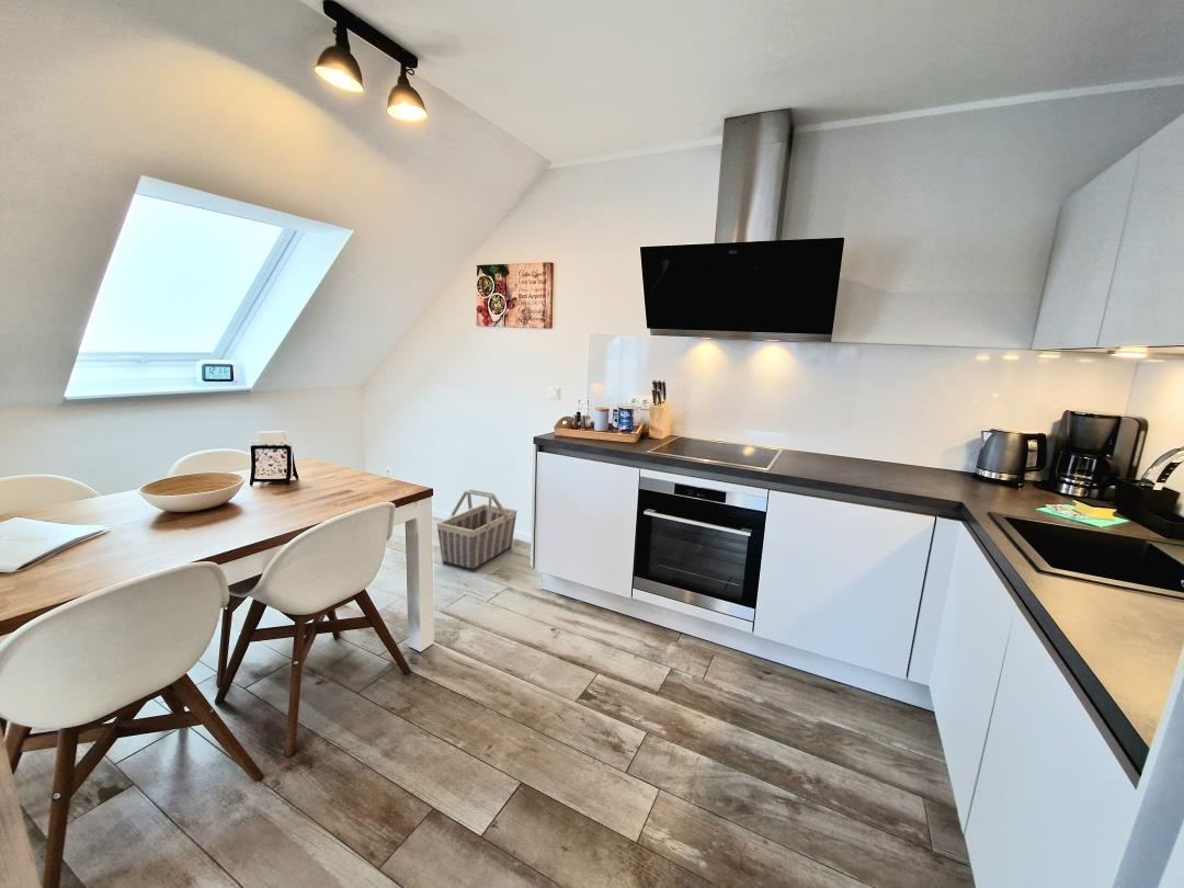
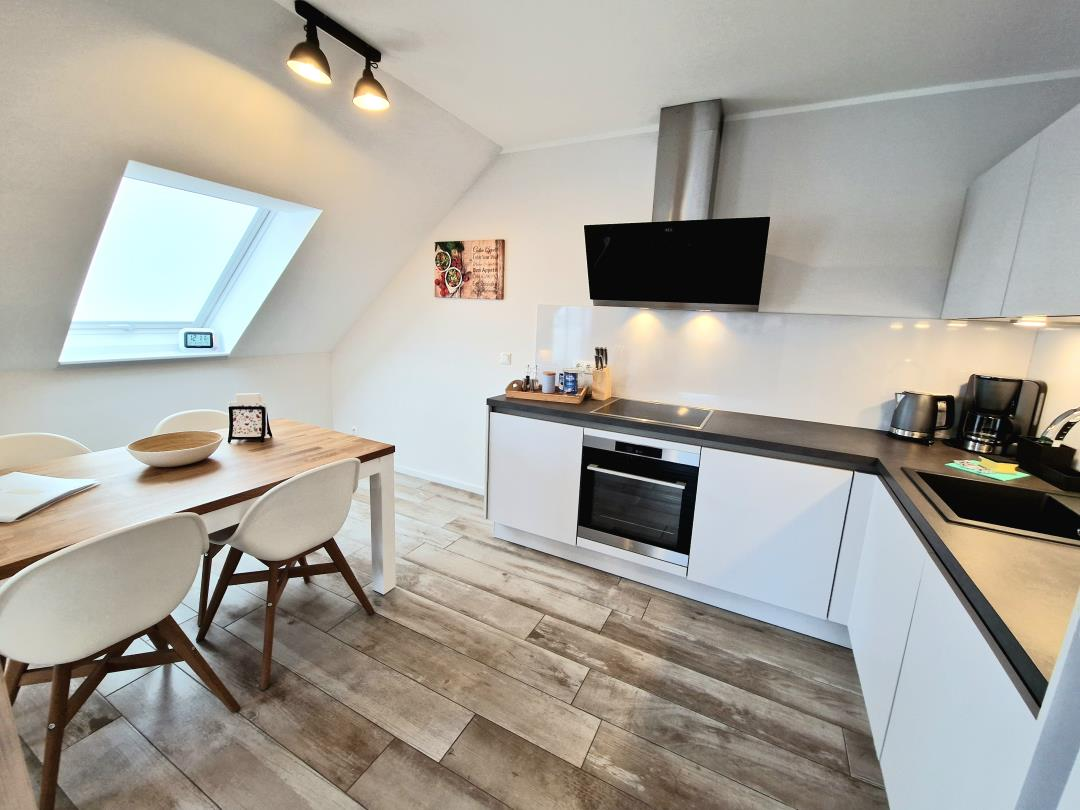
- basket (478, 524)
